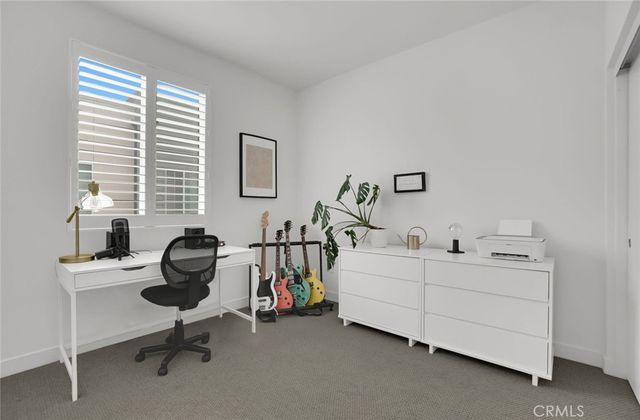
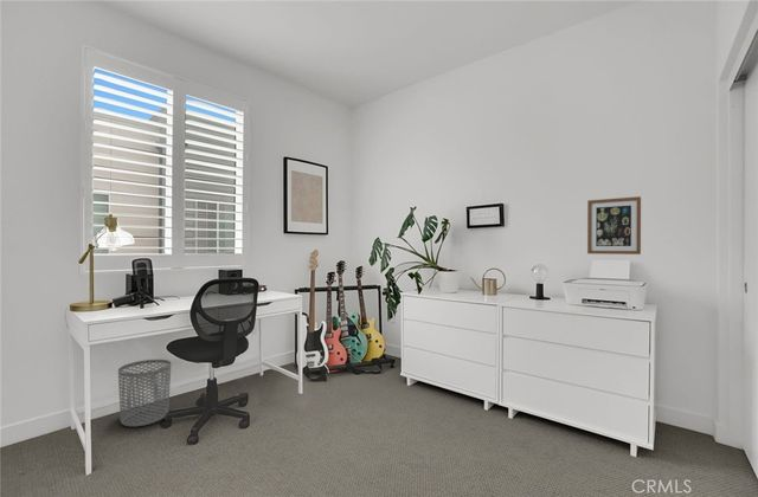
+ waste bin (144, 390)
+ wall art (612, 226)
